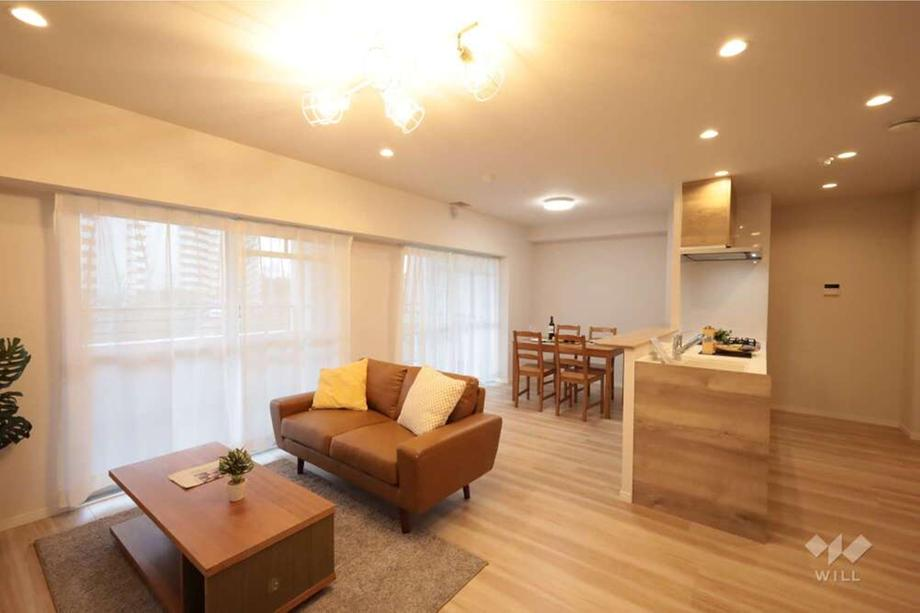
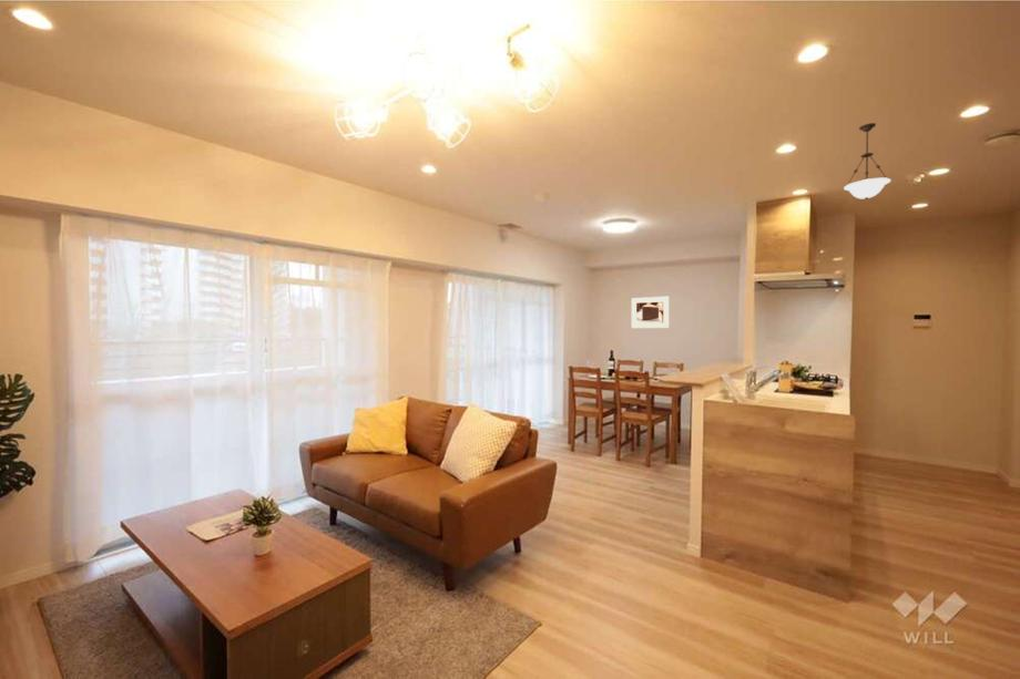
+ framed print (650, 312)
+ pendant light (866, 162)
